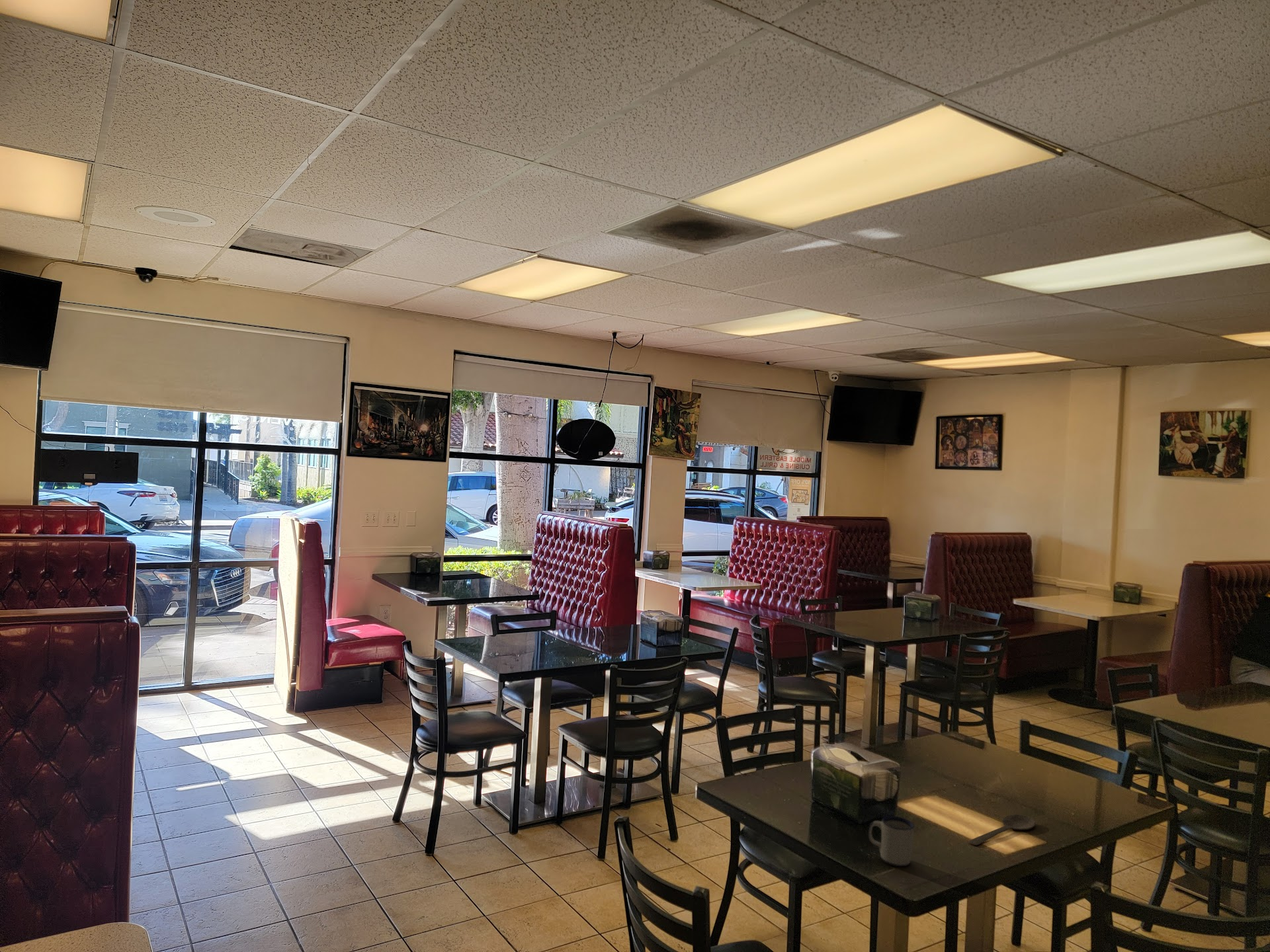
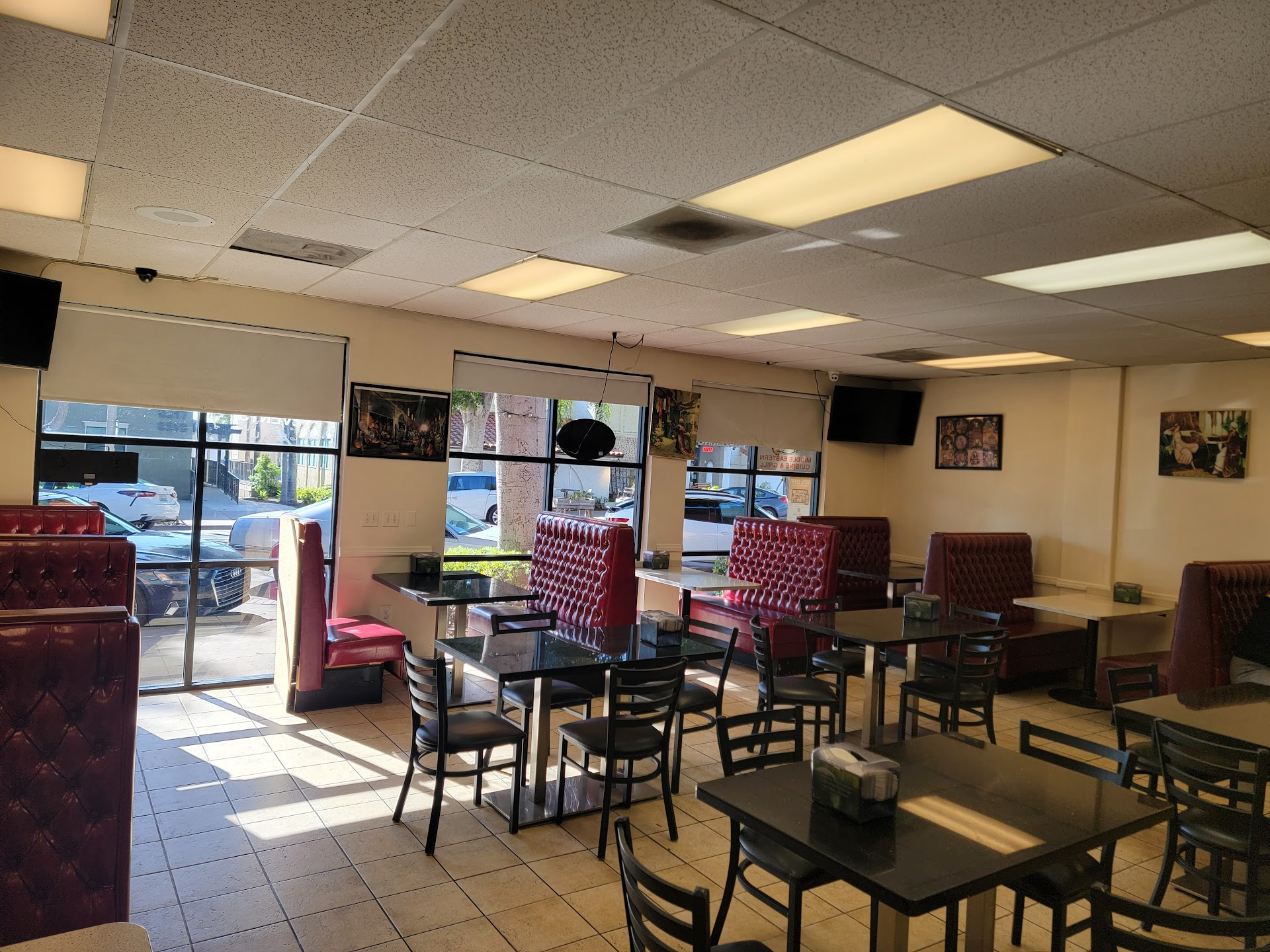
- wooden spoon (1001, 830)
- mug (890, 839)
